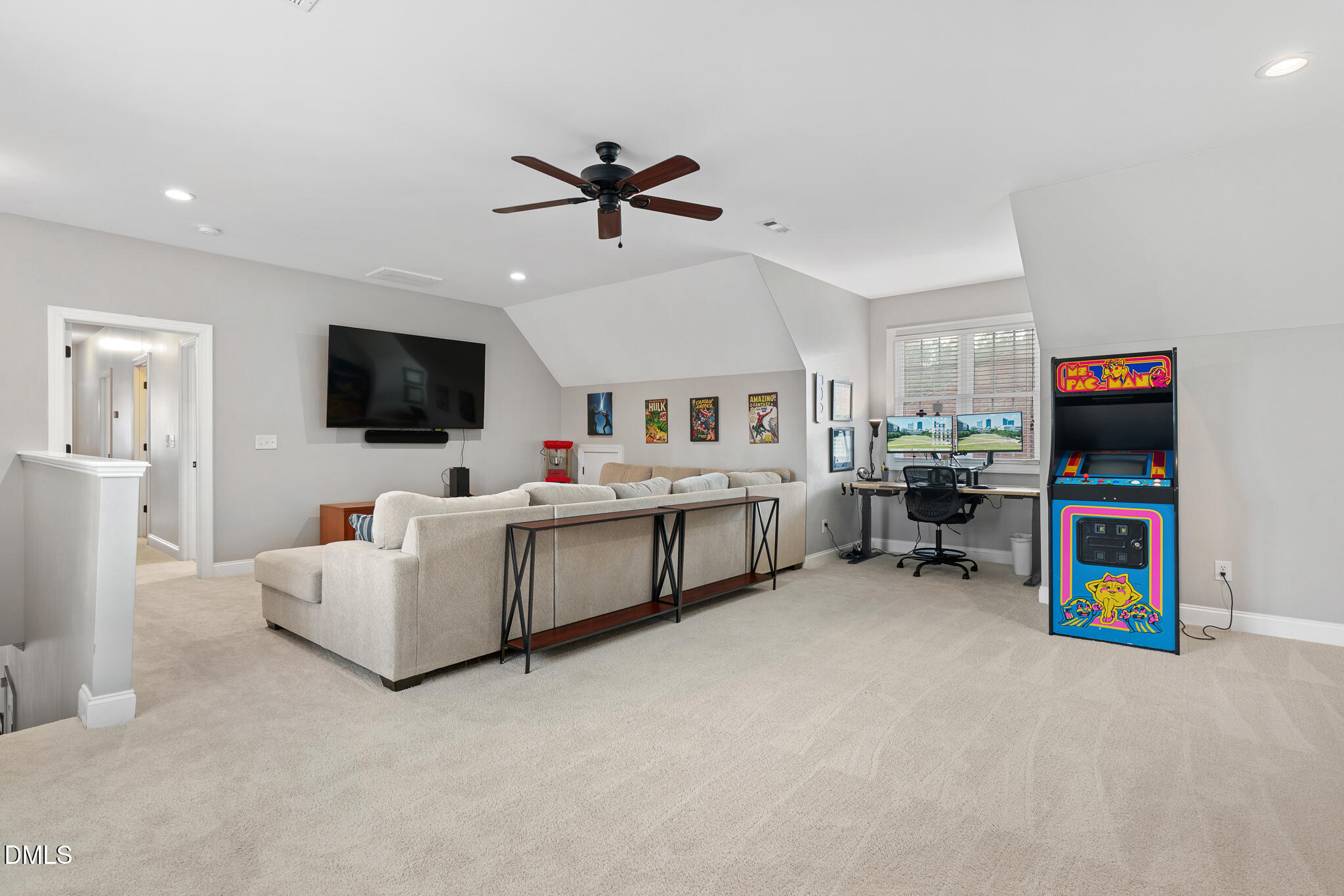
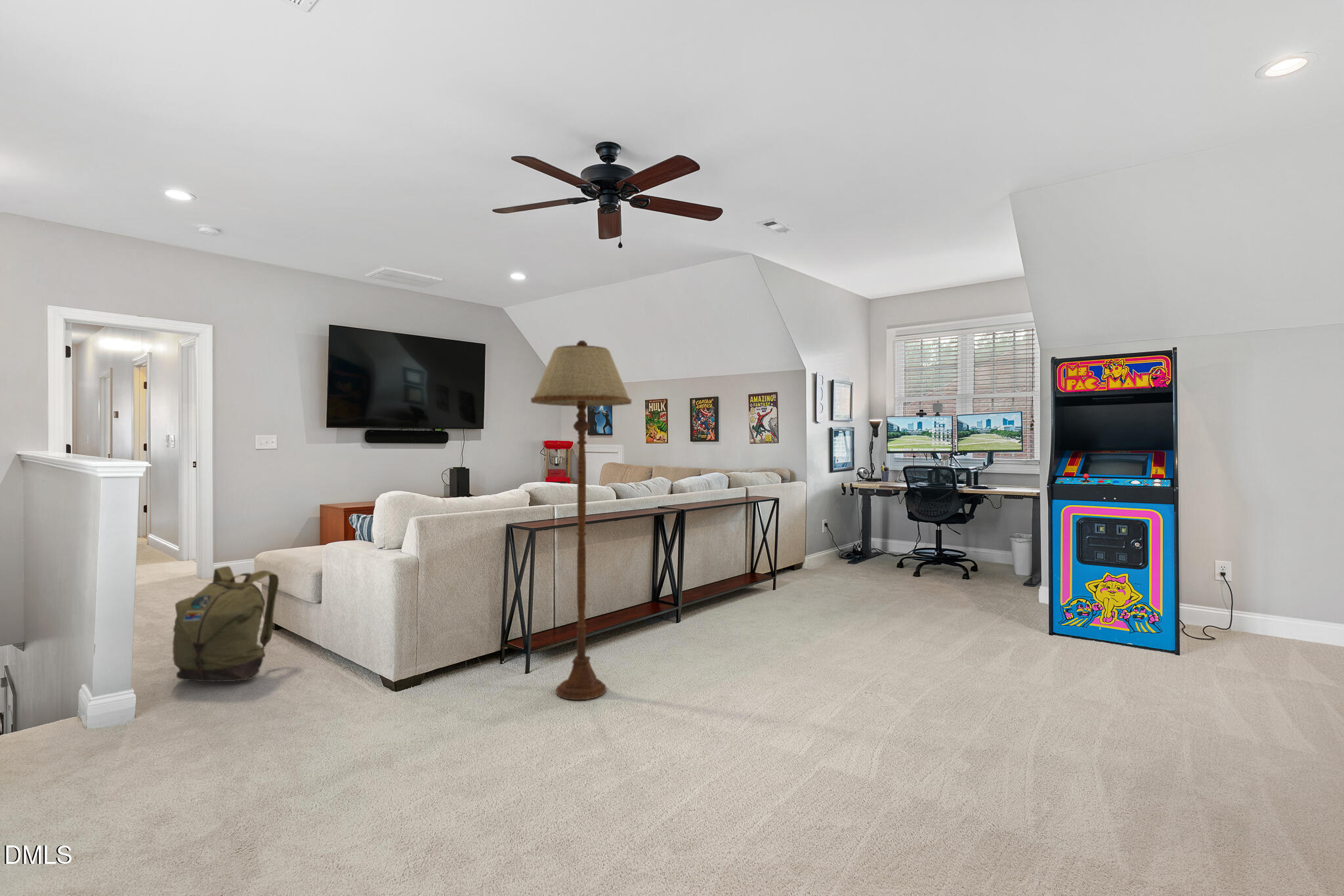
+ floor lamp (581, 516)
+ backpack (228, 623)
